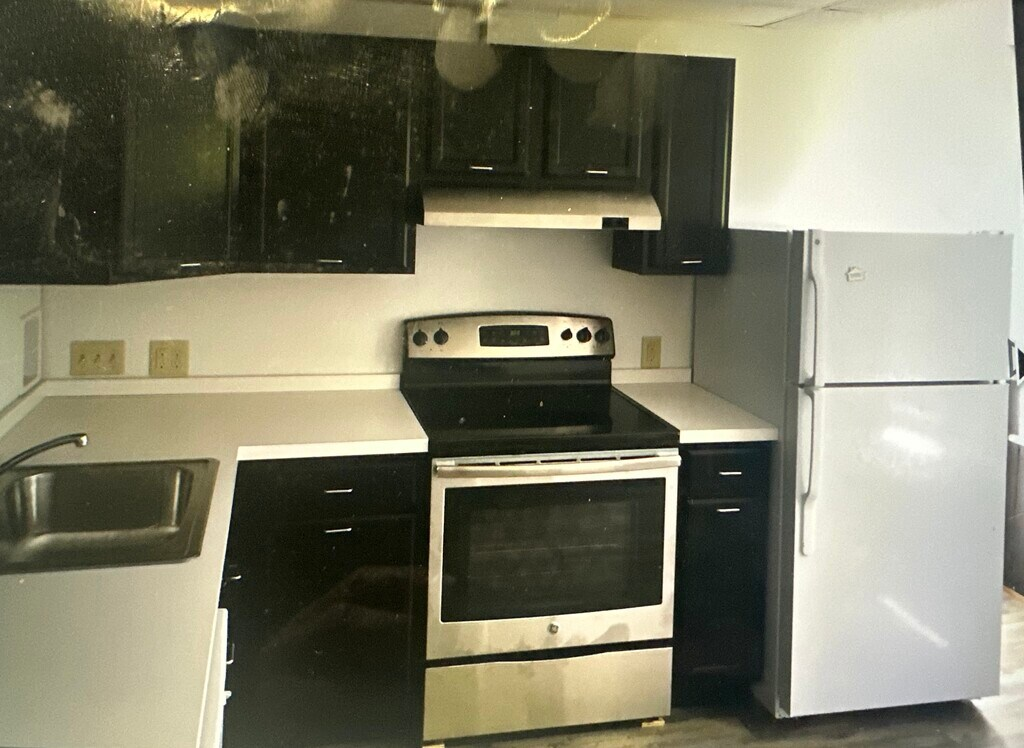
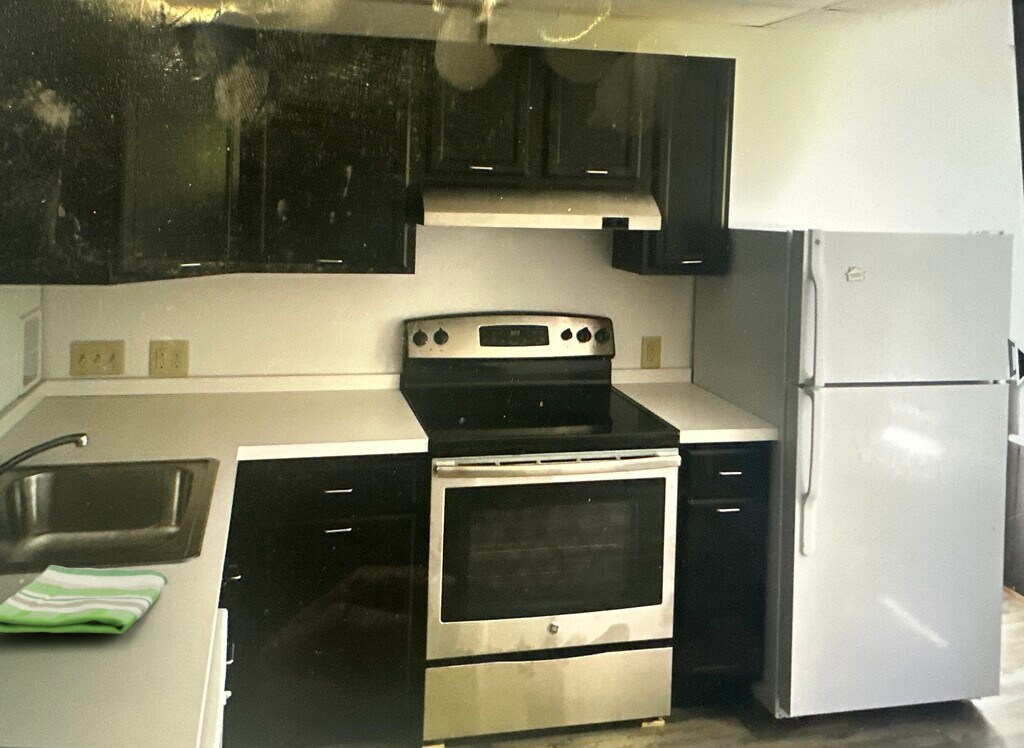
+ dish towel (82, 596)
